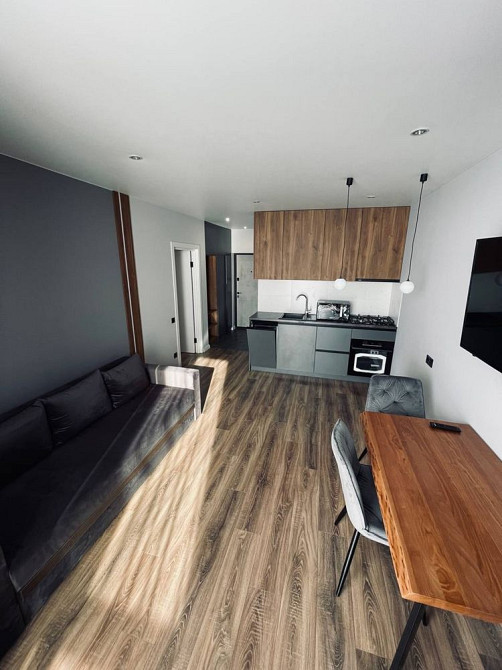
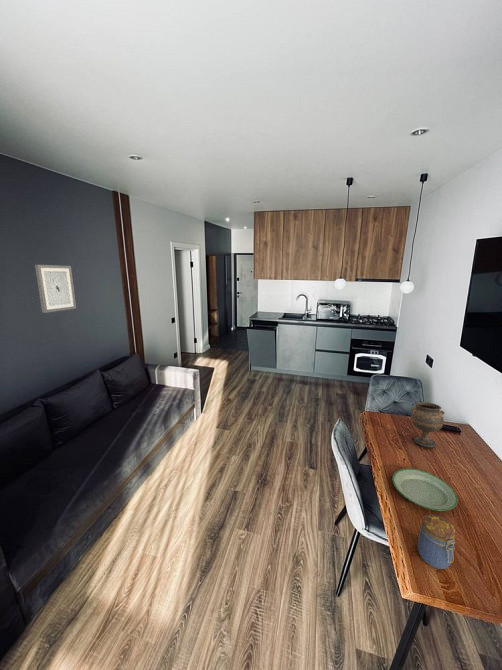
+ wall art (57, 288)
+ plate (423, 490)
+ goblet (426, 423)
+ jar (437, 541)
